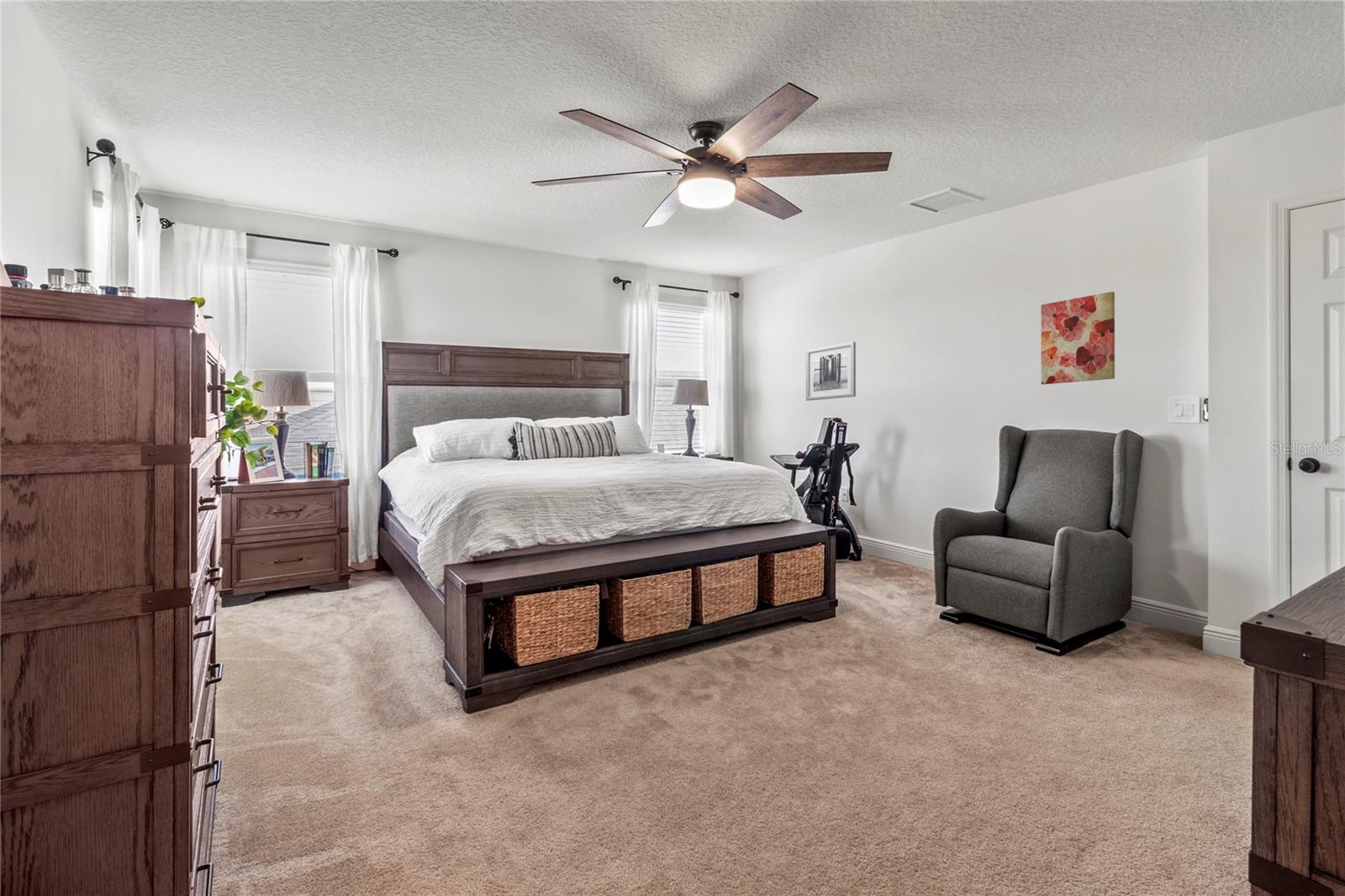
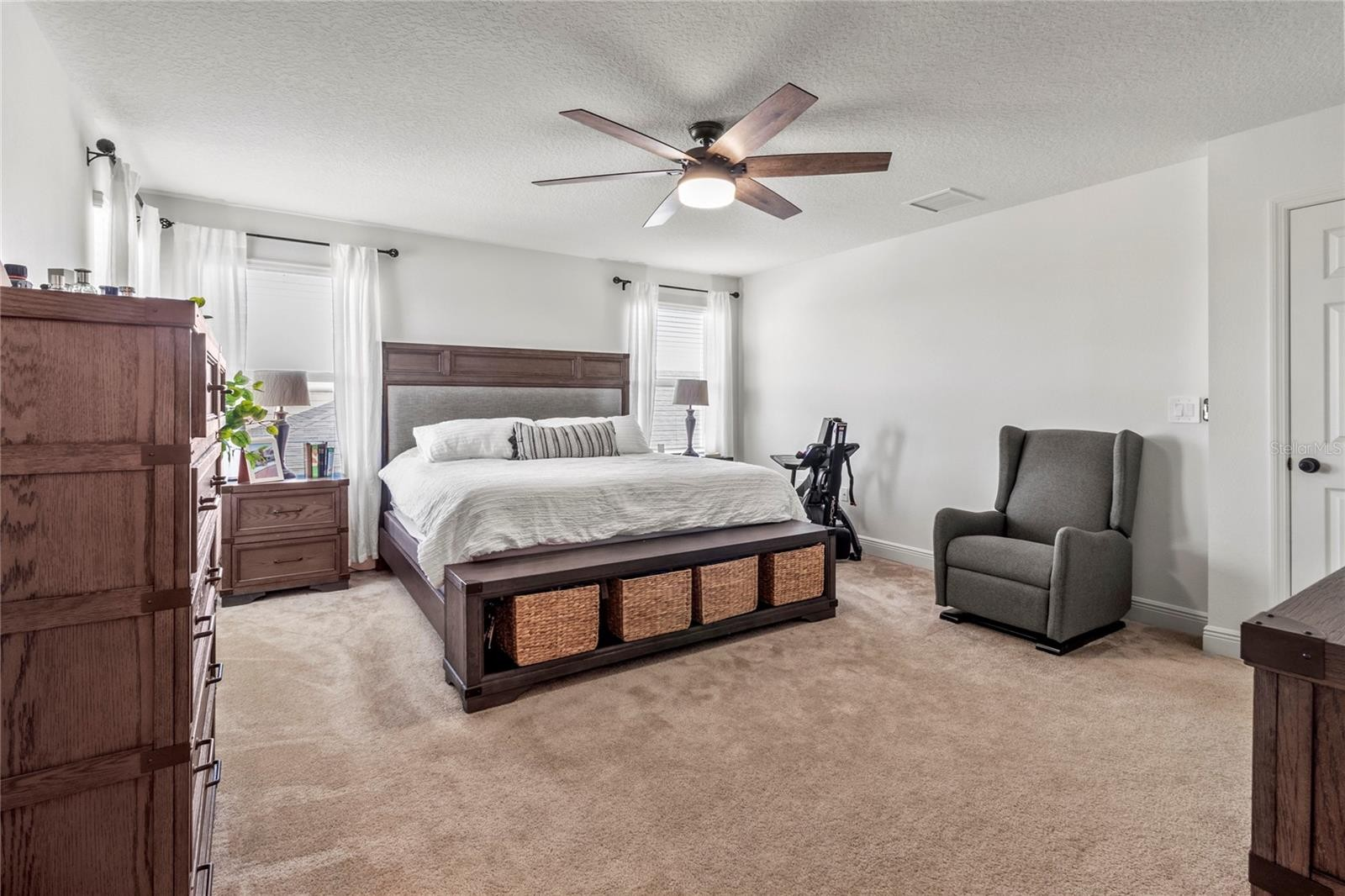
- wall art (830, 372)
- wall art (1076, 340)
